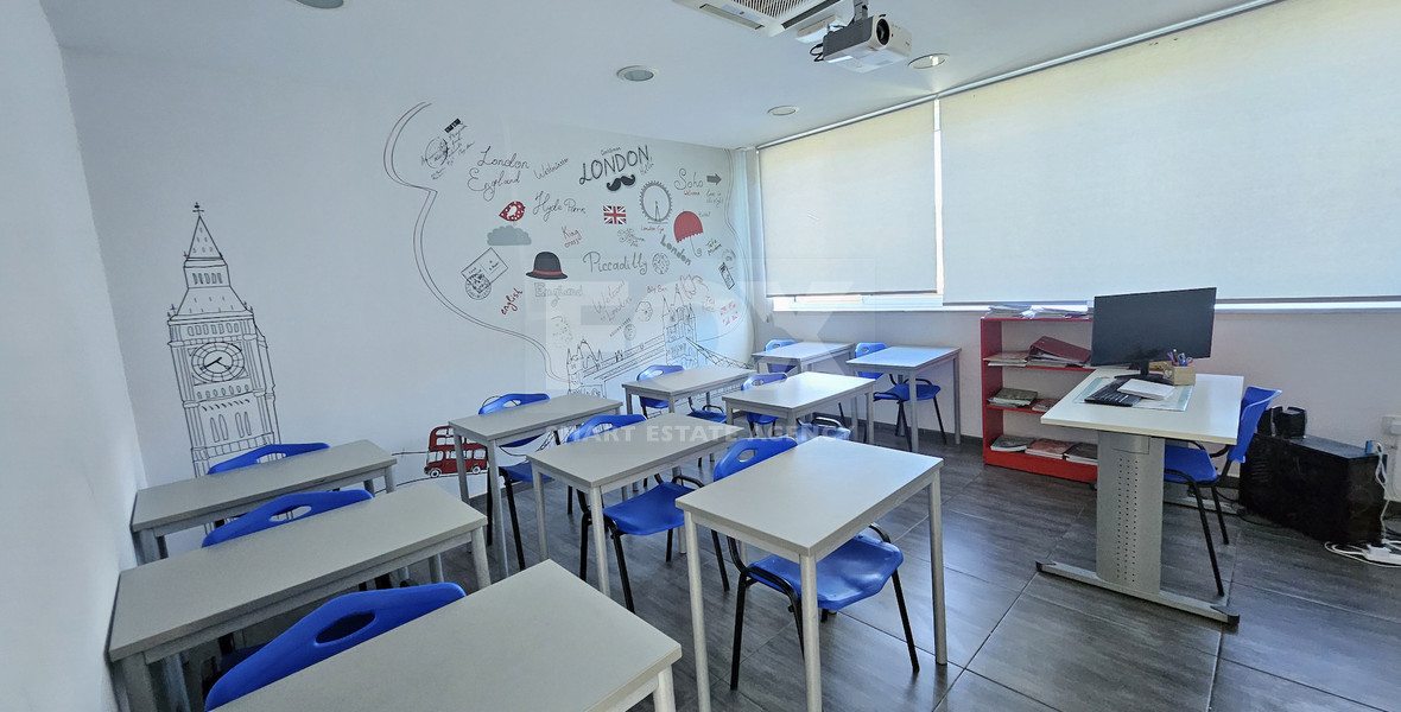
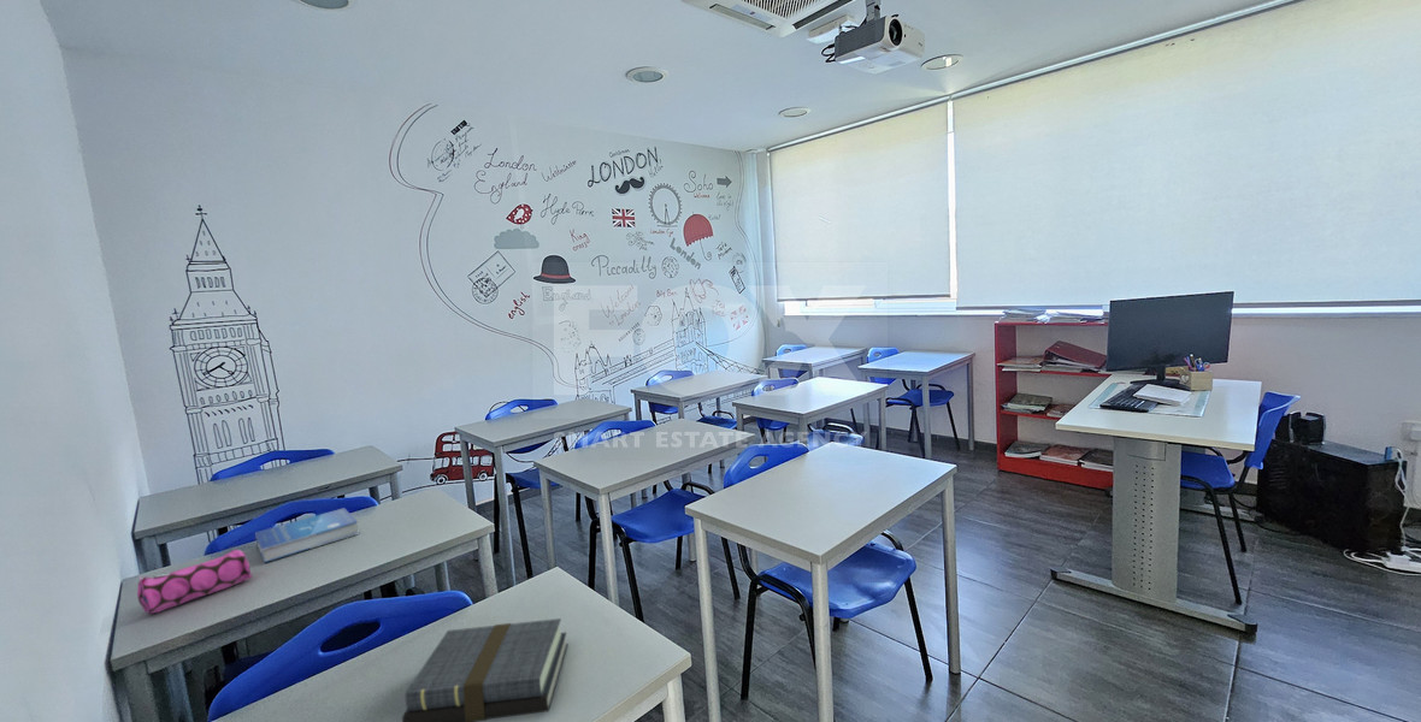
+ book (491, 668)
+ book (307, 532)
+ pencil case (196, 578)
